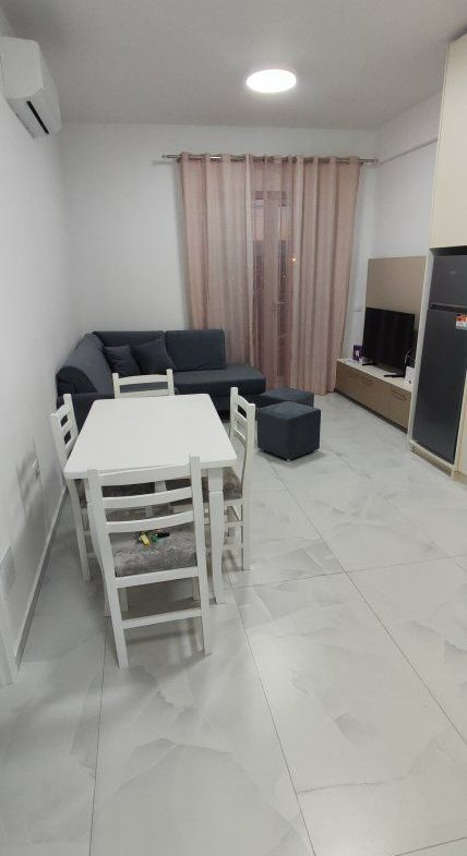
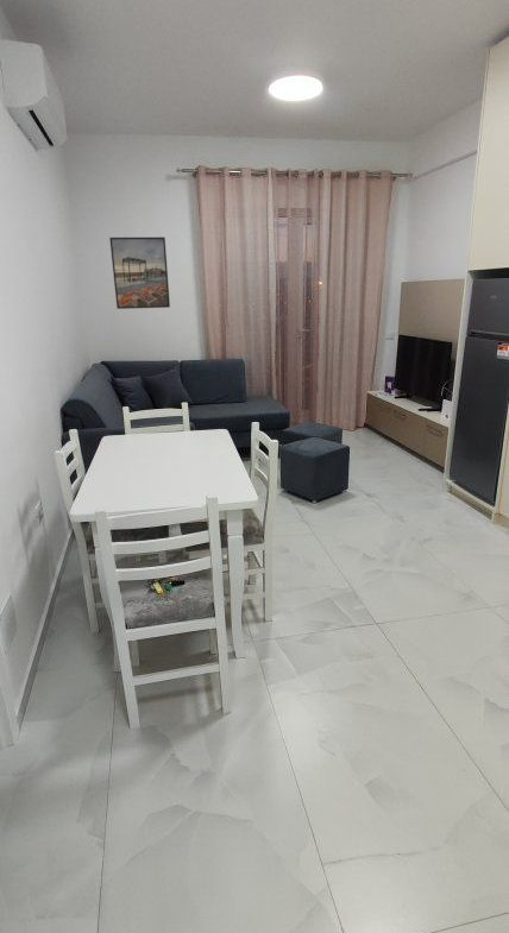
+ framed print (140, 273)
